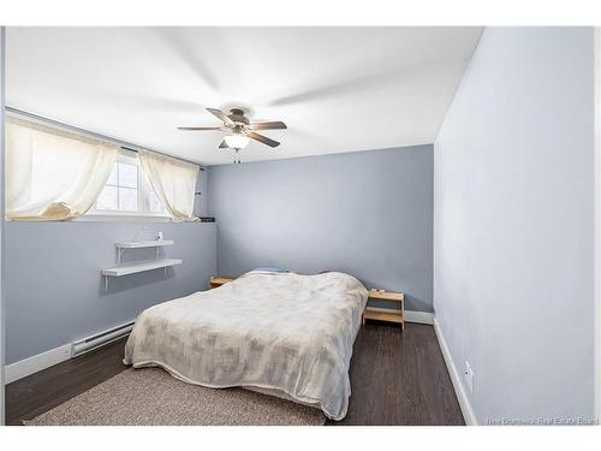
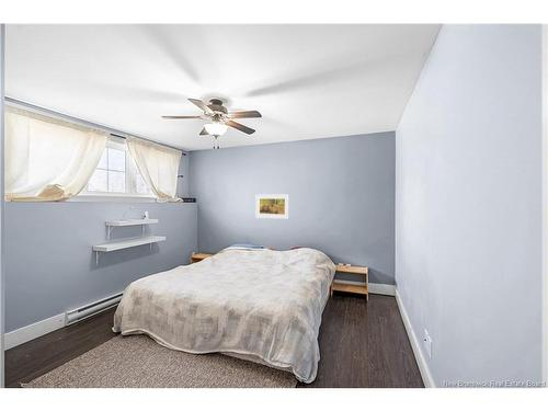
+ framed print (272, 206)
